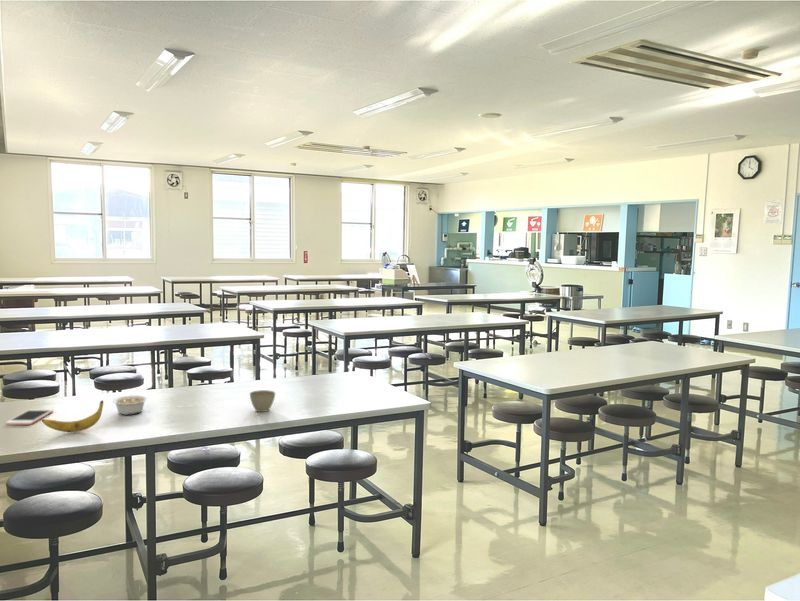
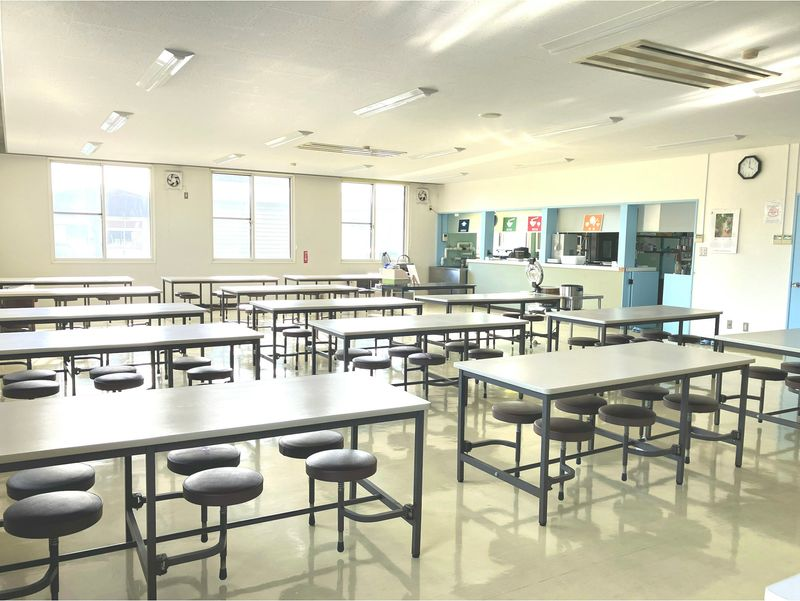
- banana (73, 421)
- legume (130, 404)
- cell phone (30, 416)
- flower pot (262, 401)
